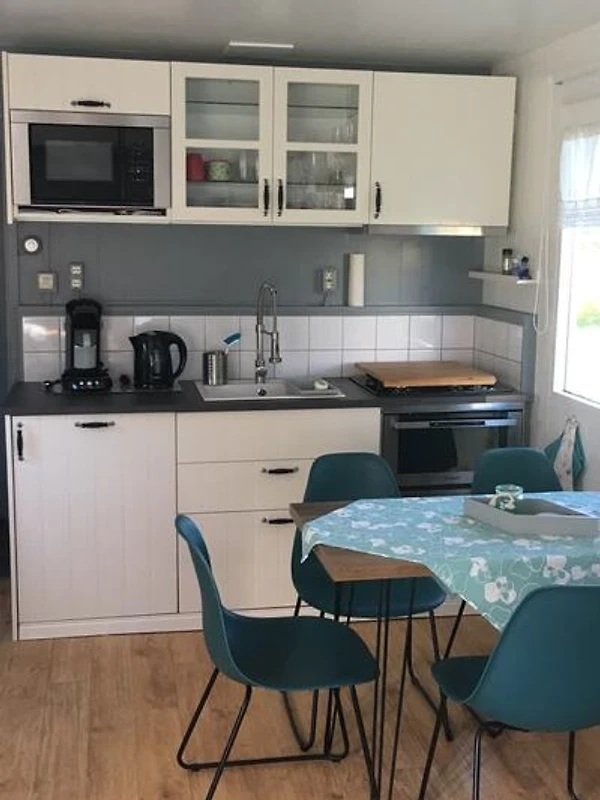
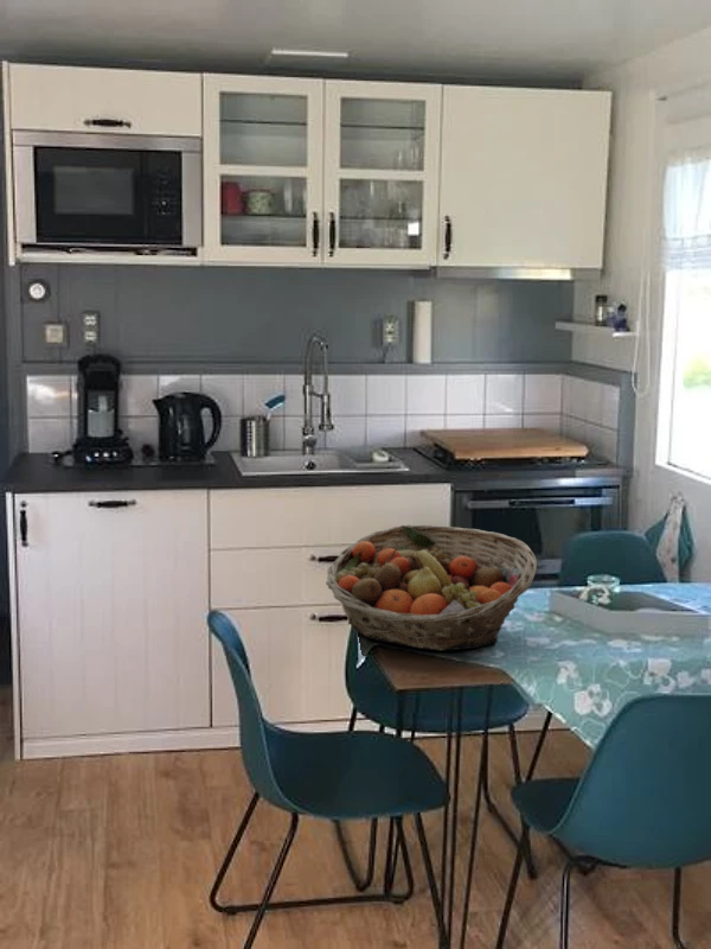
+ fruit basket (429, 585)
